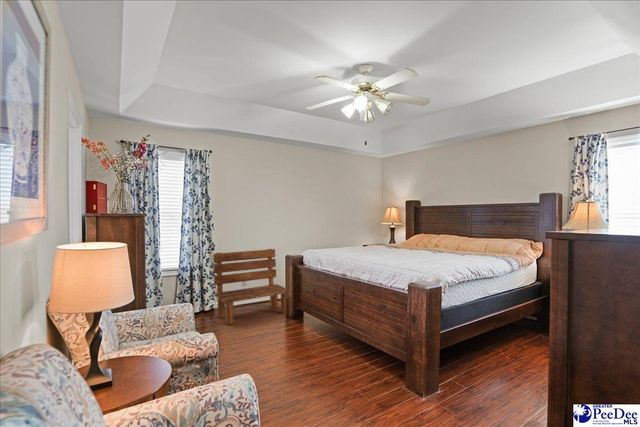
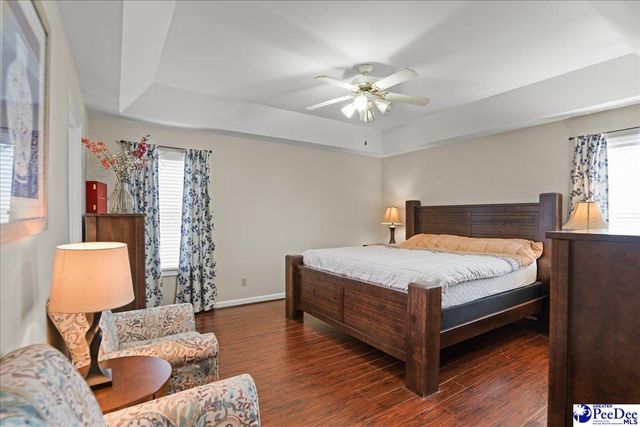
- bench (250, 280)
